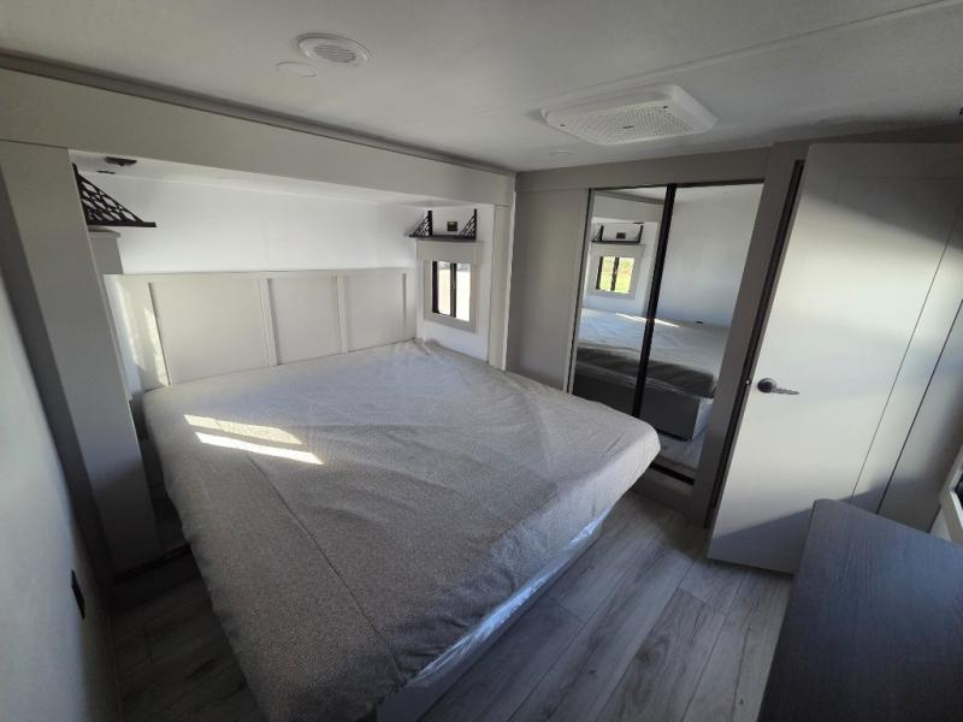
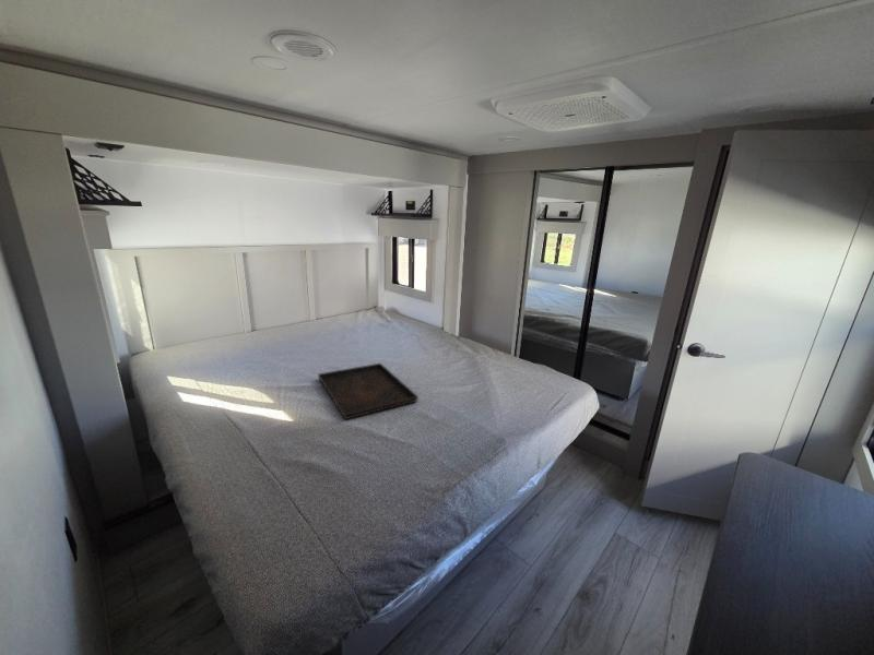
+ serving tray (365, 386)
